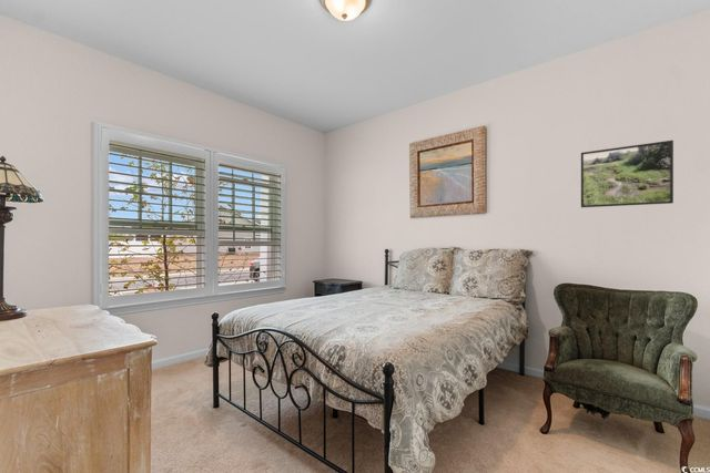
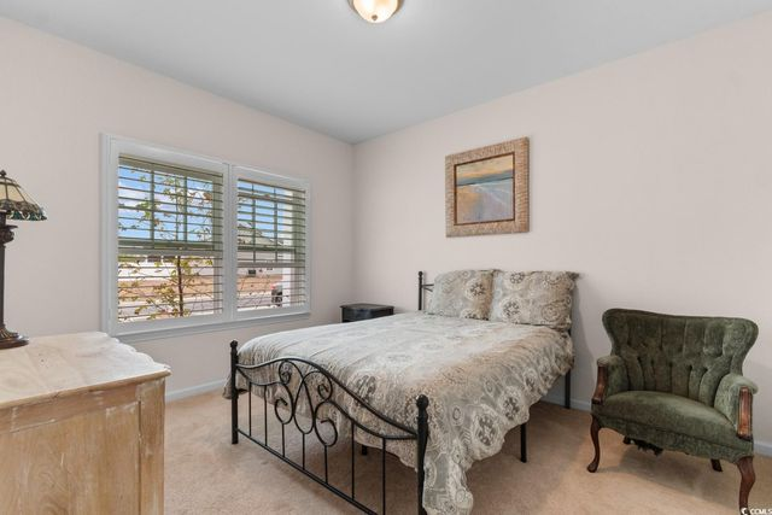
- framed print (623, 176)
